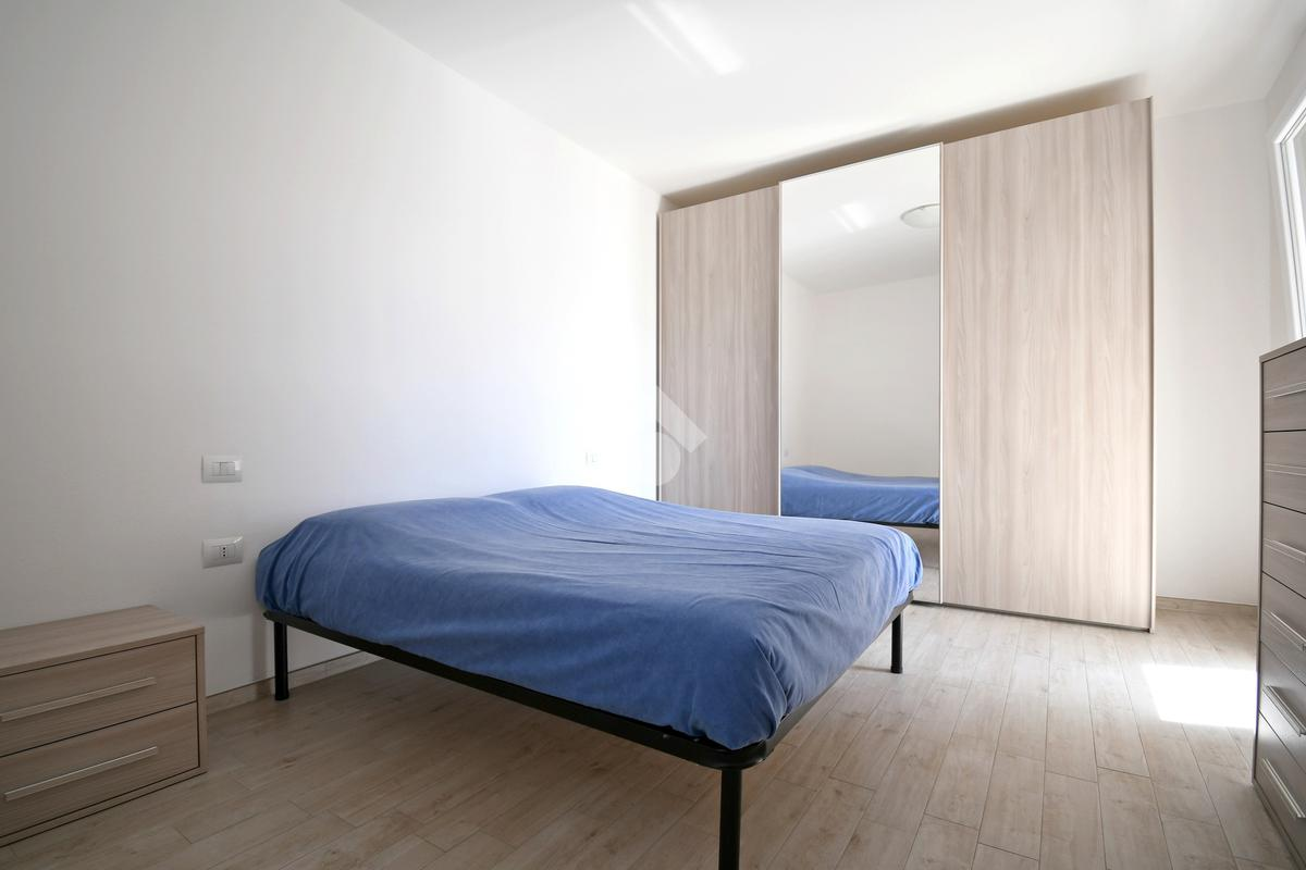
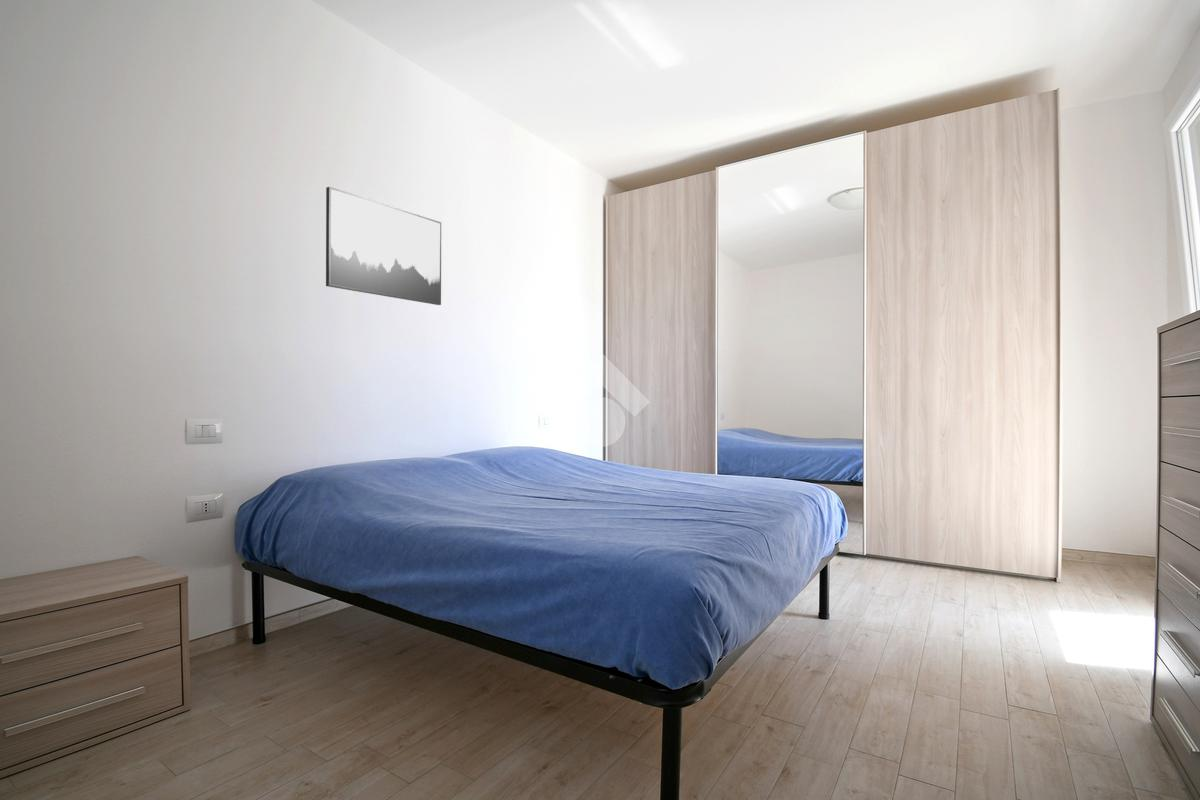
+ wall art (388, 251)
